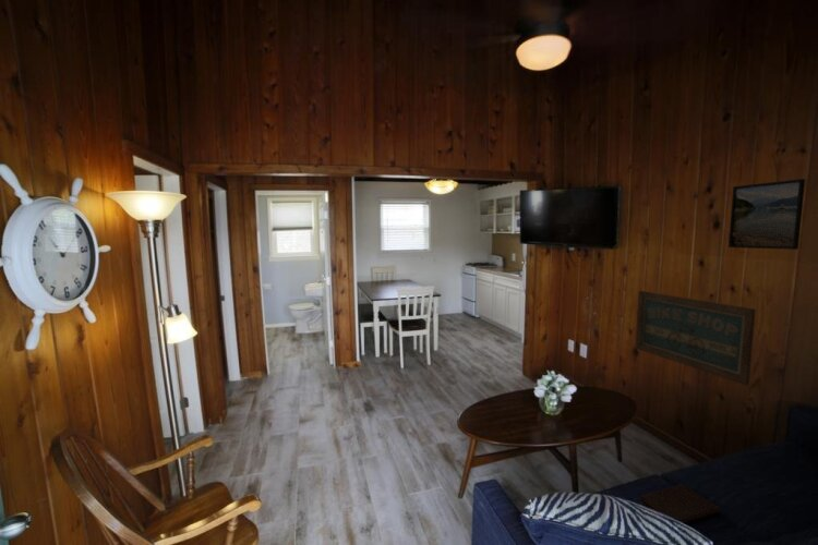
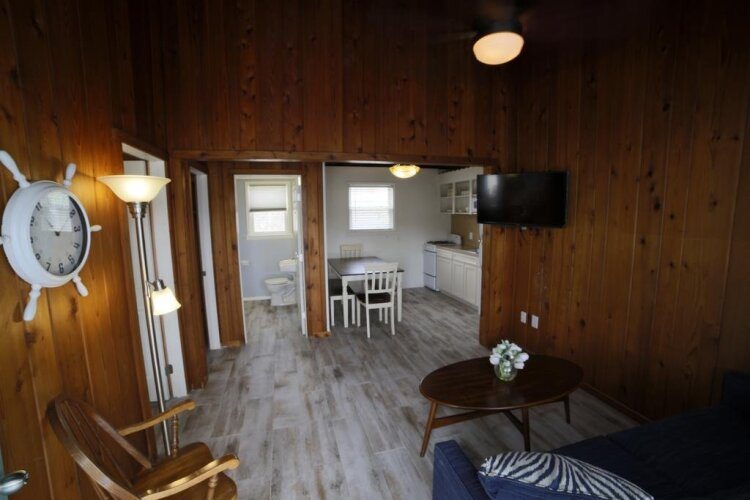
- wall art (686, 331)
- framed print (763, 216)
- book (678, 502)
